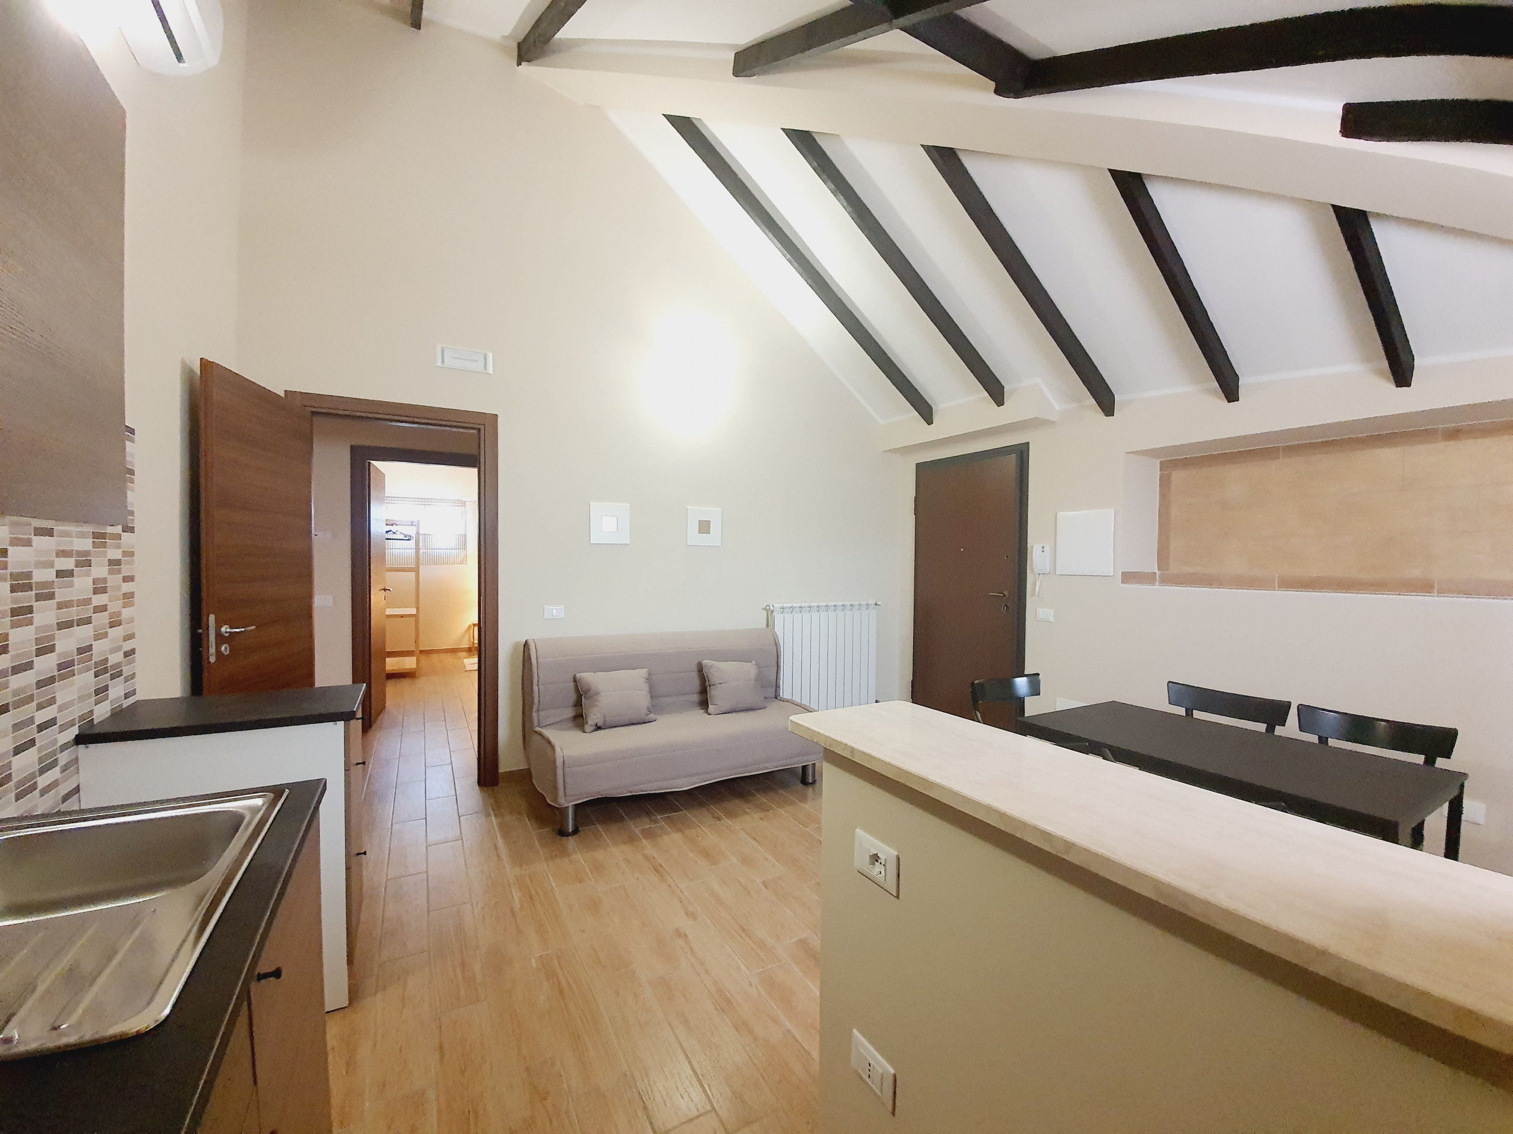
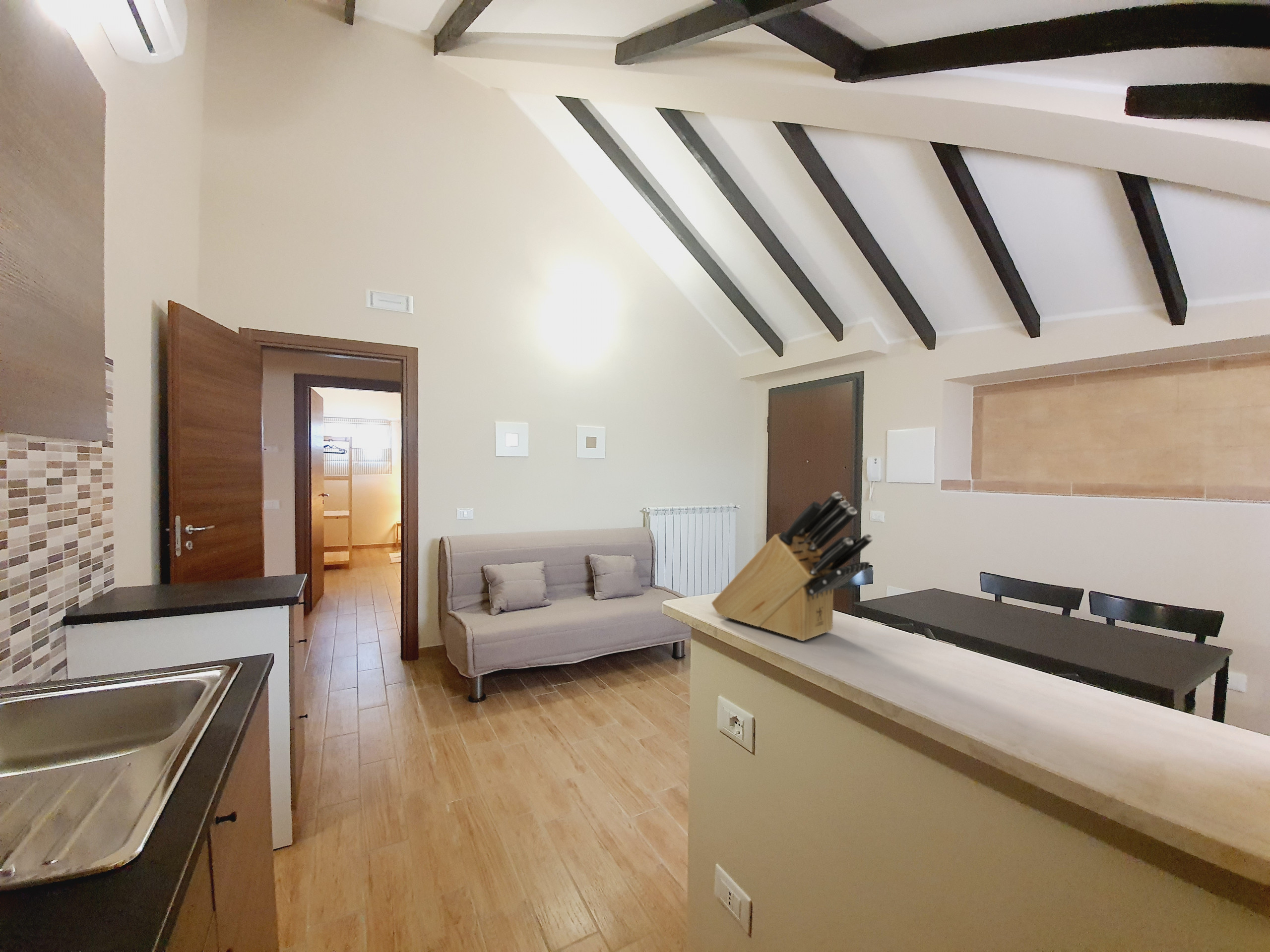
+ knife block (786, 559)
